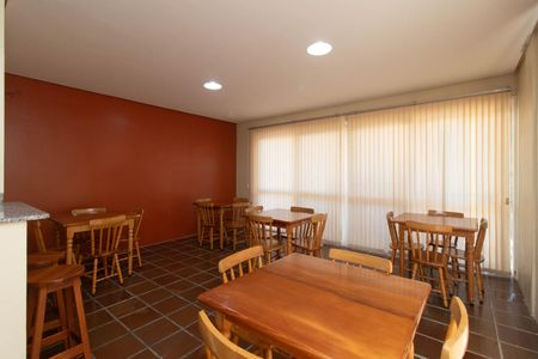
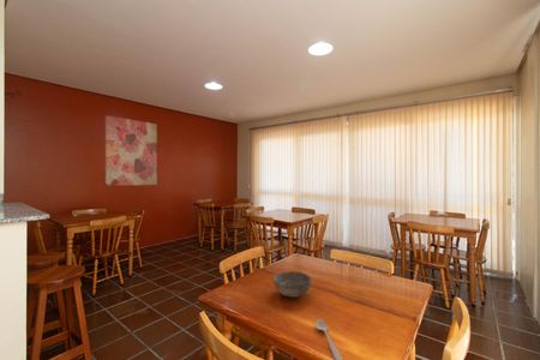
+ wall art (132, 152)
+ spoon (328, 337)
+ bowl (292, 284)
